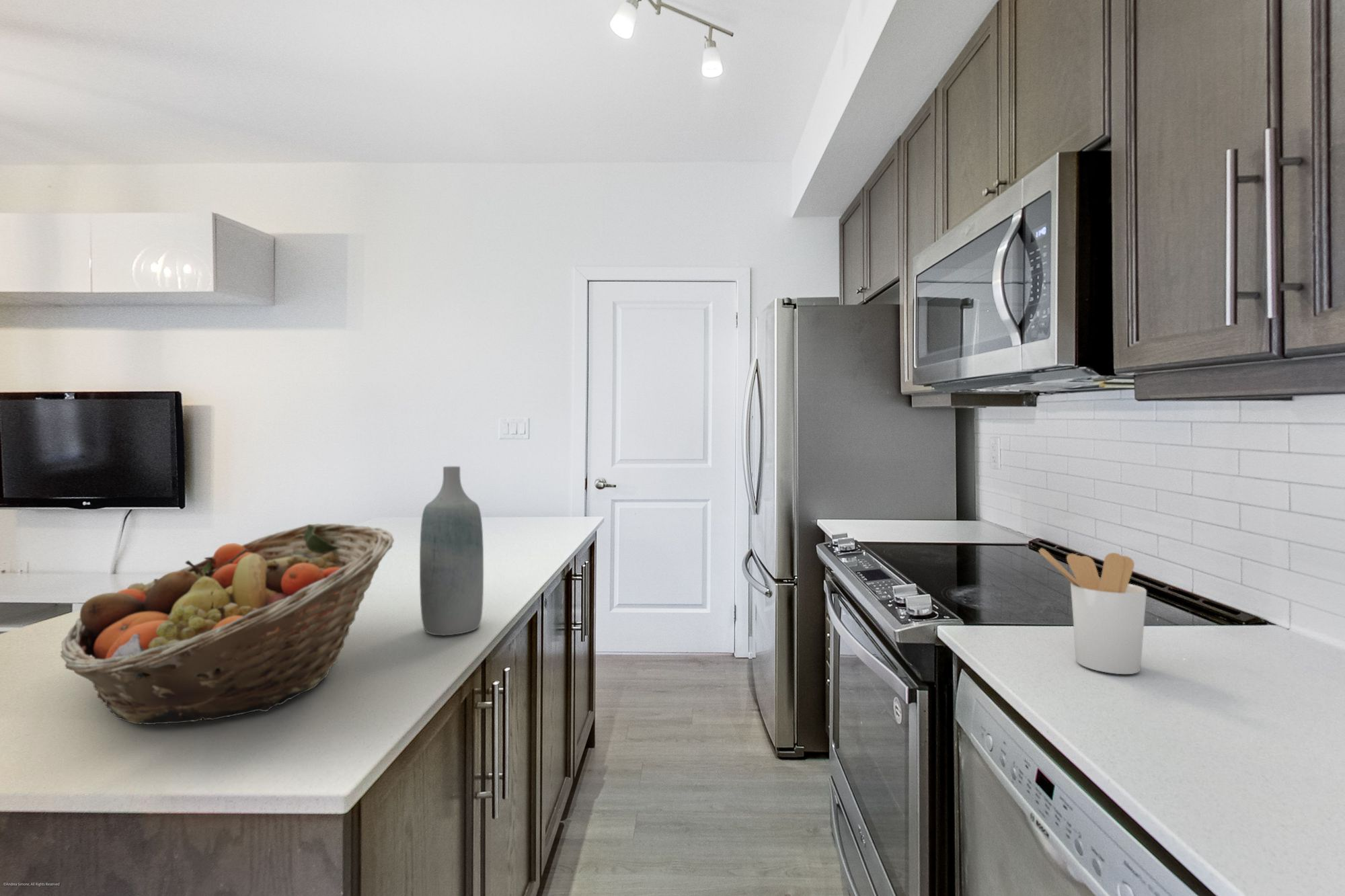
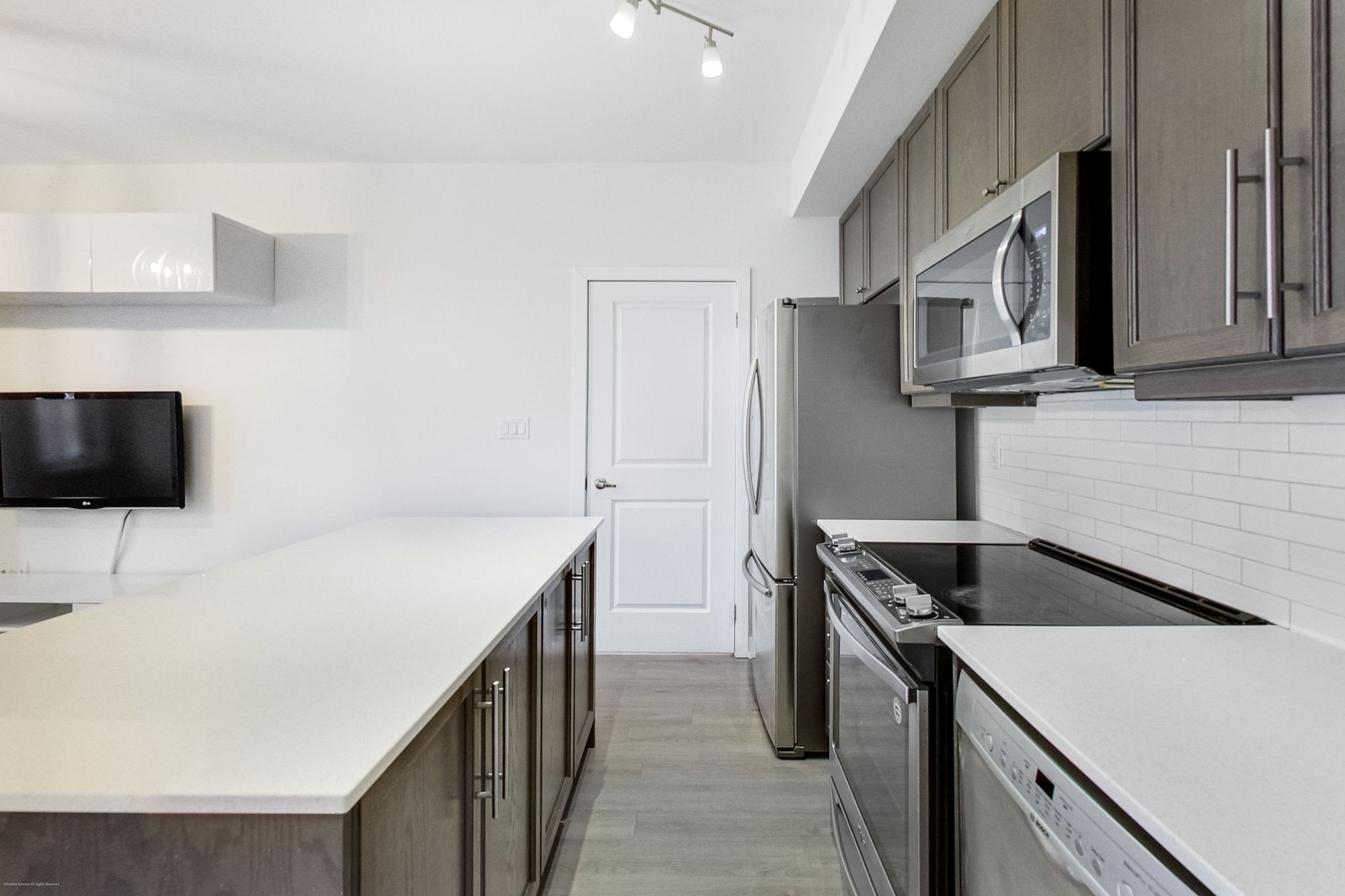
- bottle (452, 547)
- fruit basket (242, 606)
- utensil holder (1088, 605)
